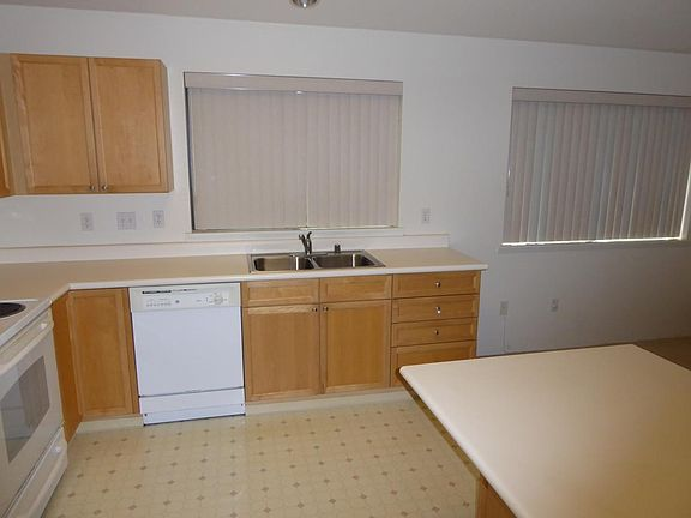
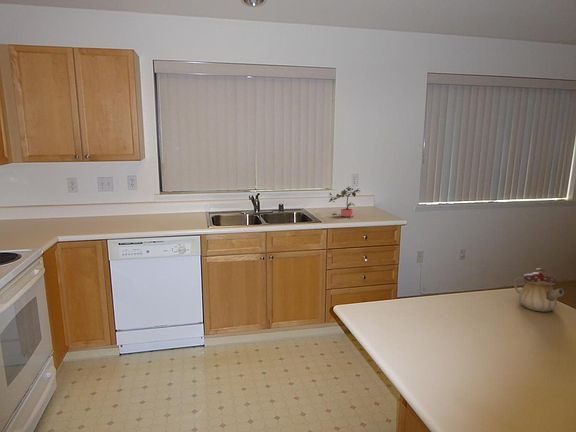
+ potted plant (347, 200)
+ teapot (536, 286)
